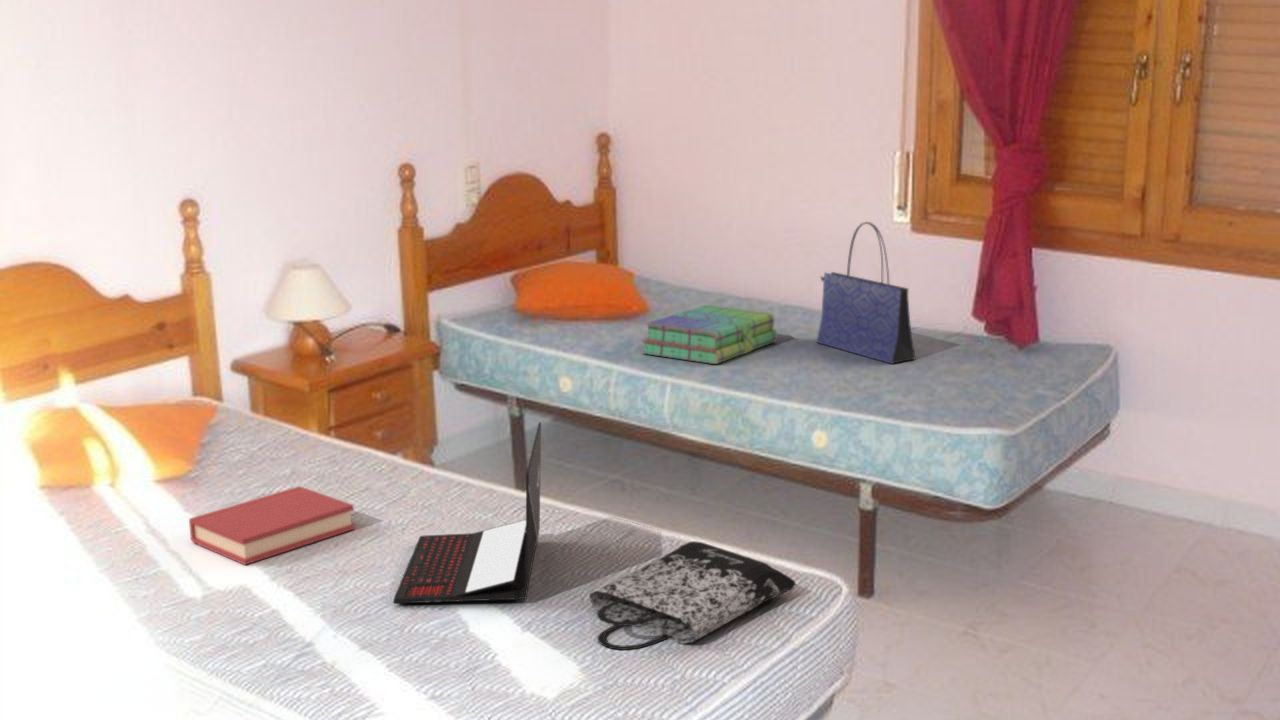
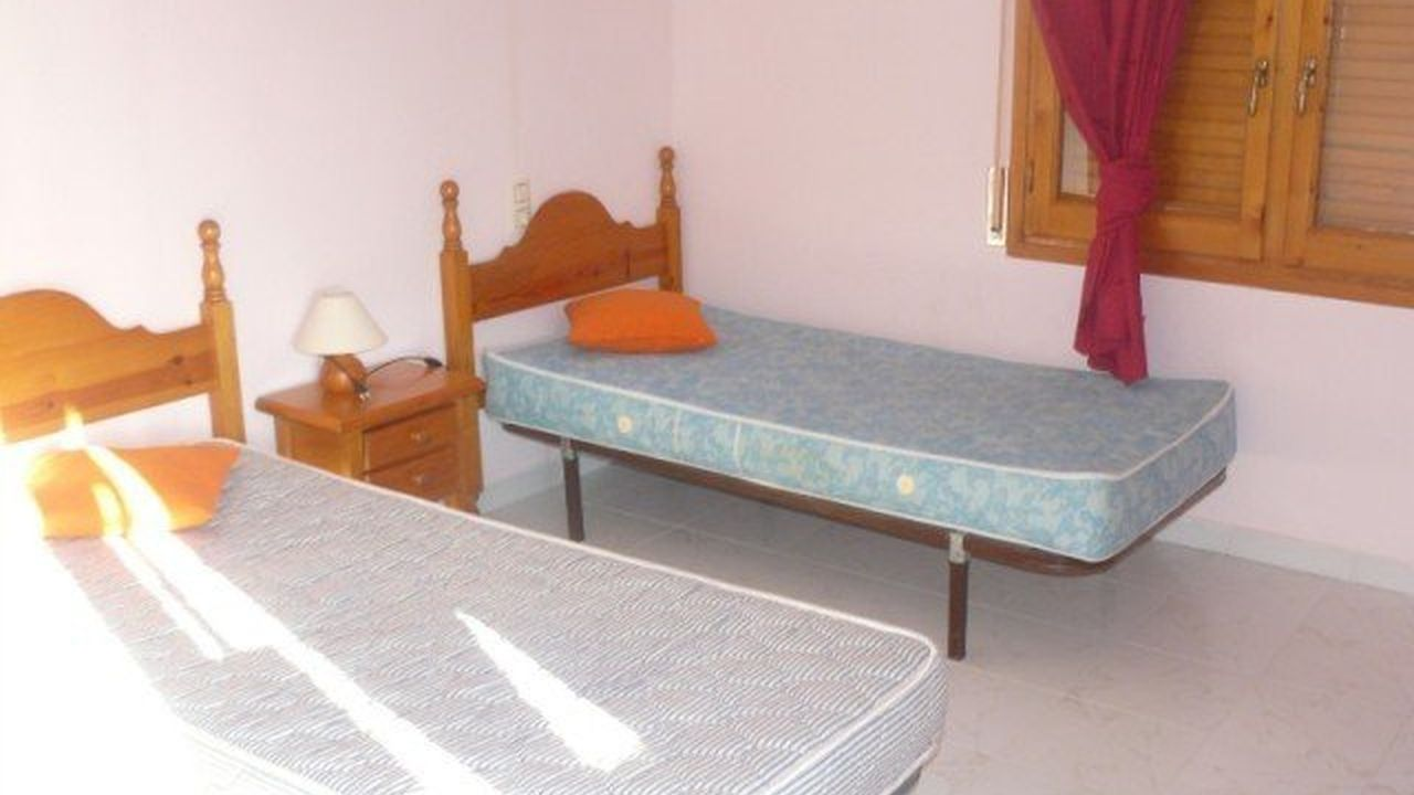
- hardback book (272, 523)
- tote bag (862, 286)
- laptop (476, 532)
- tote bag (675, 593)
- stack of books (710, 332)
